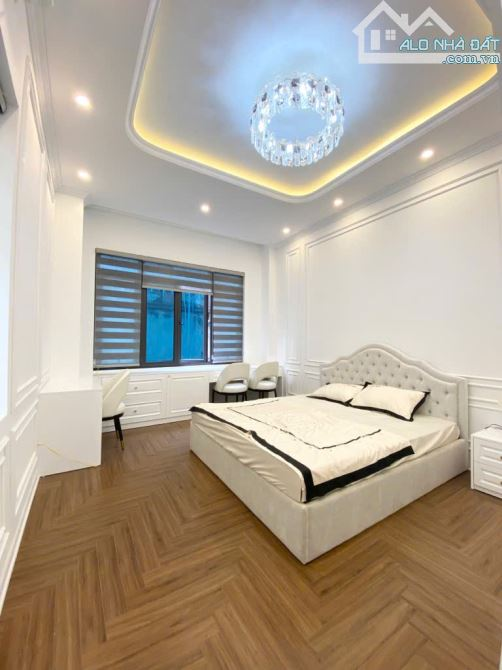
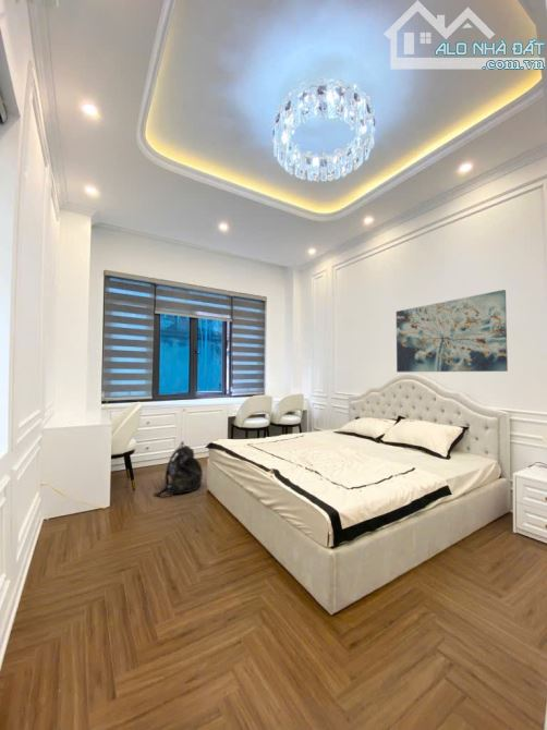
+ backpack (178, 464)
+ wall art (443, 337)
